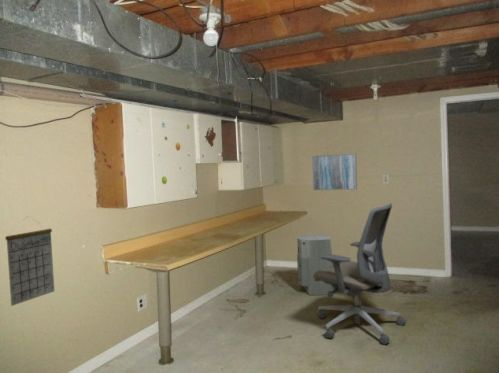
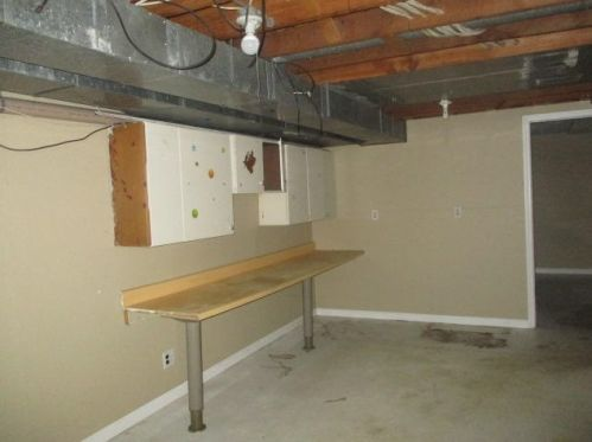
- wall art (334, 172)
- calendar (31, 257)
- office chair (353, 265)
- air purifier (315, 264)
